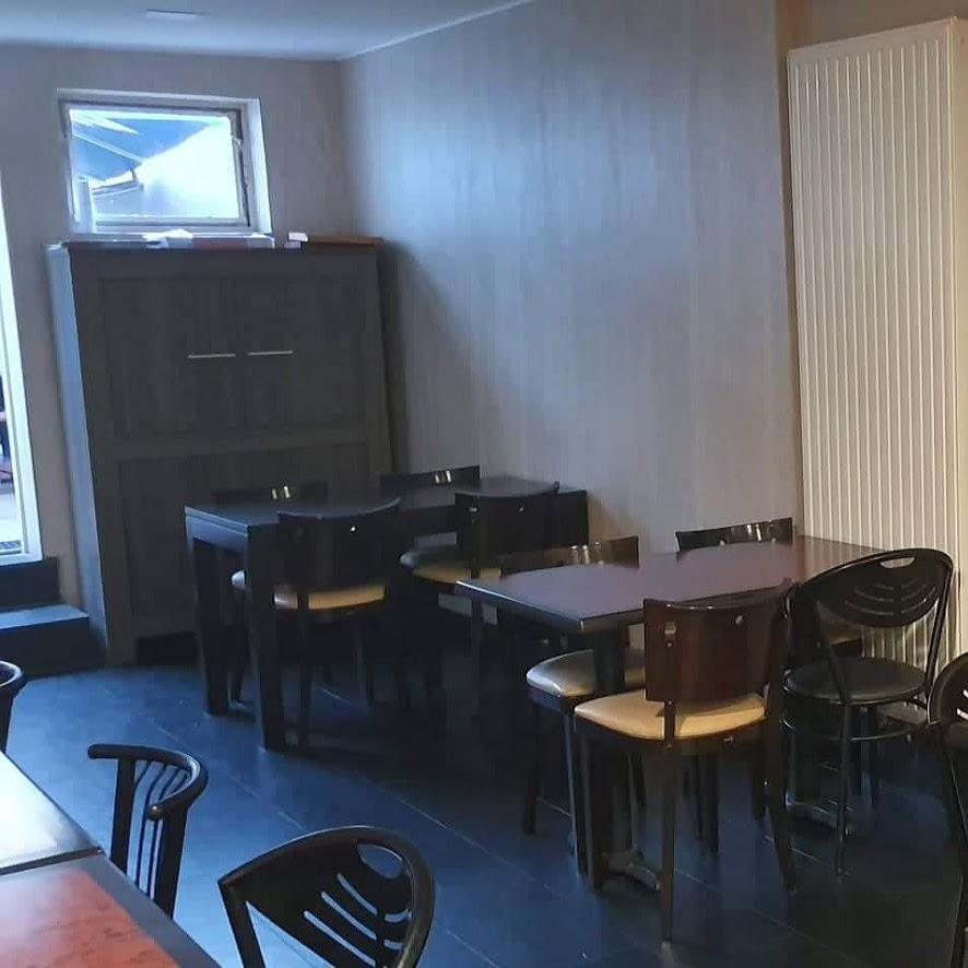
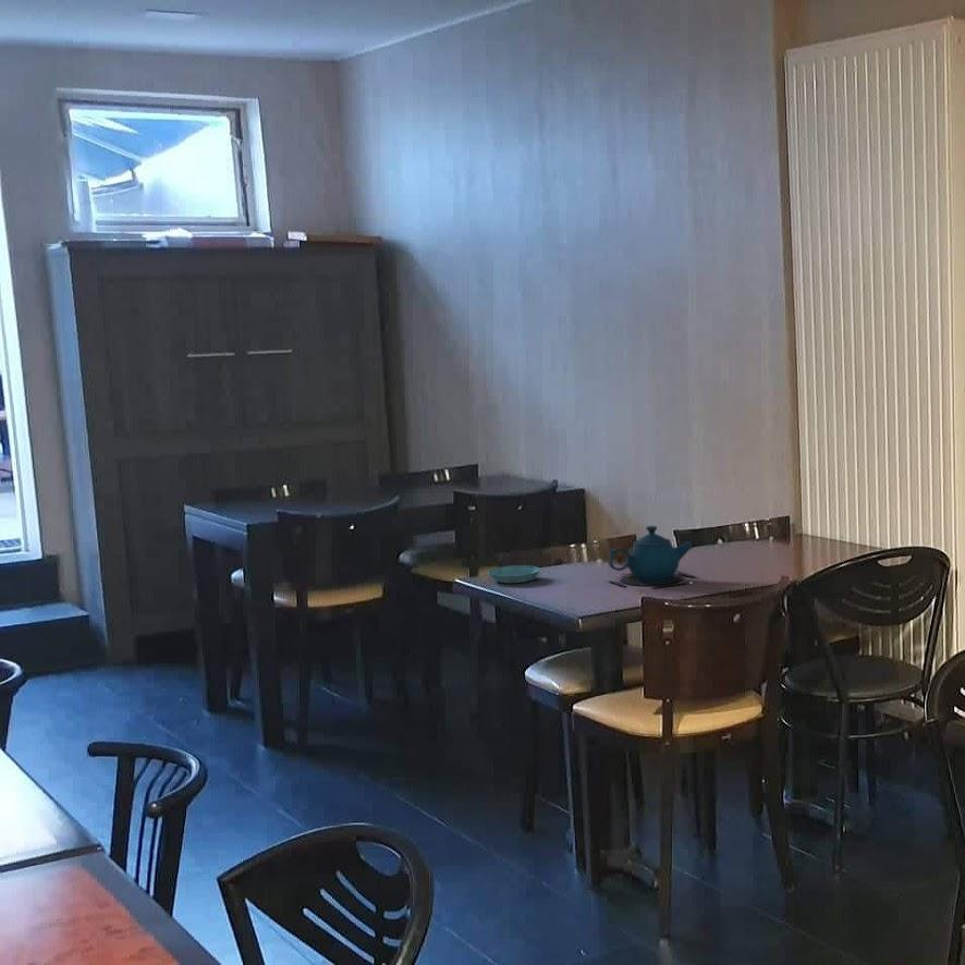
+ saucer (514, 574)
+ teapot (649, 552)
